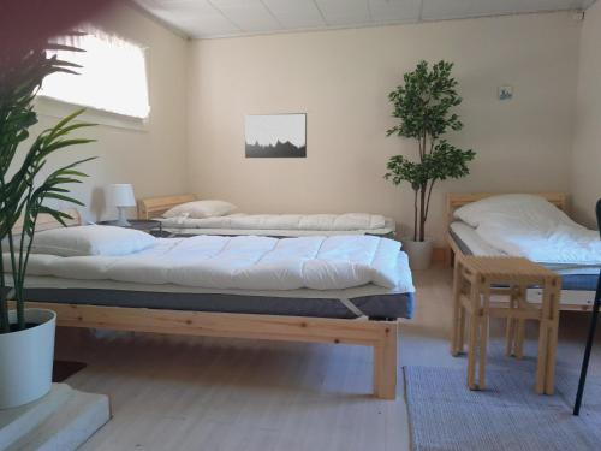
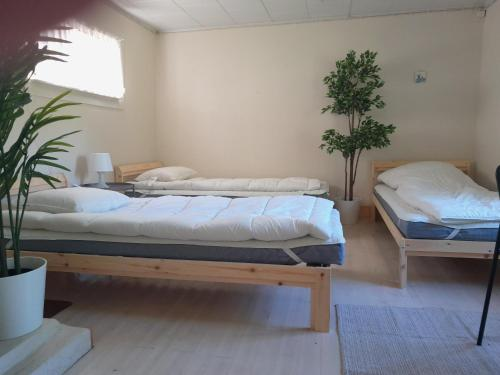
- wall art (275, 136)
- stool (499, 316)
